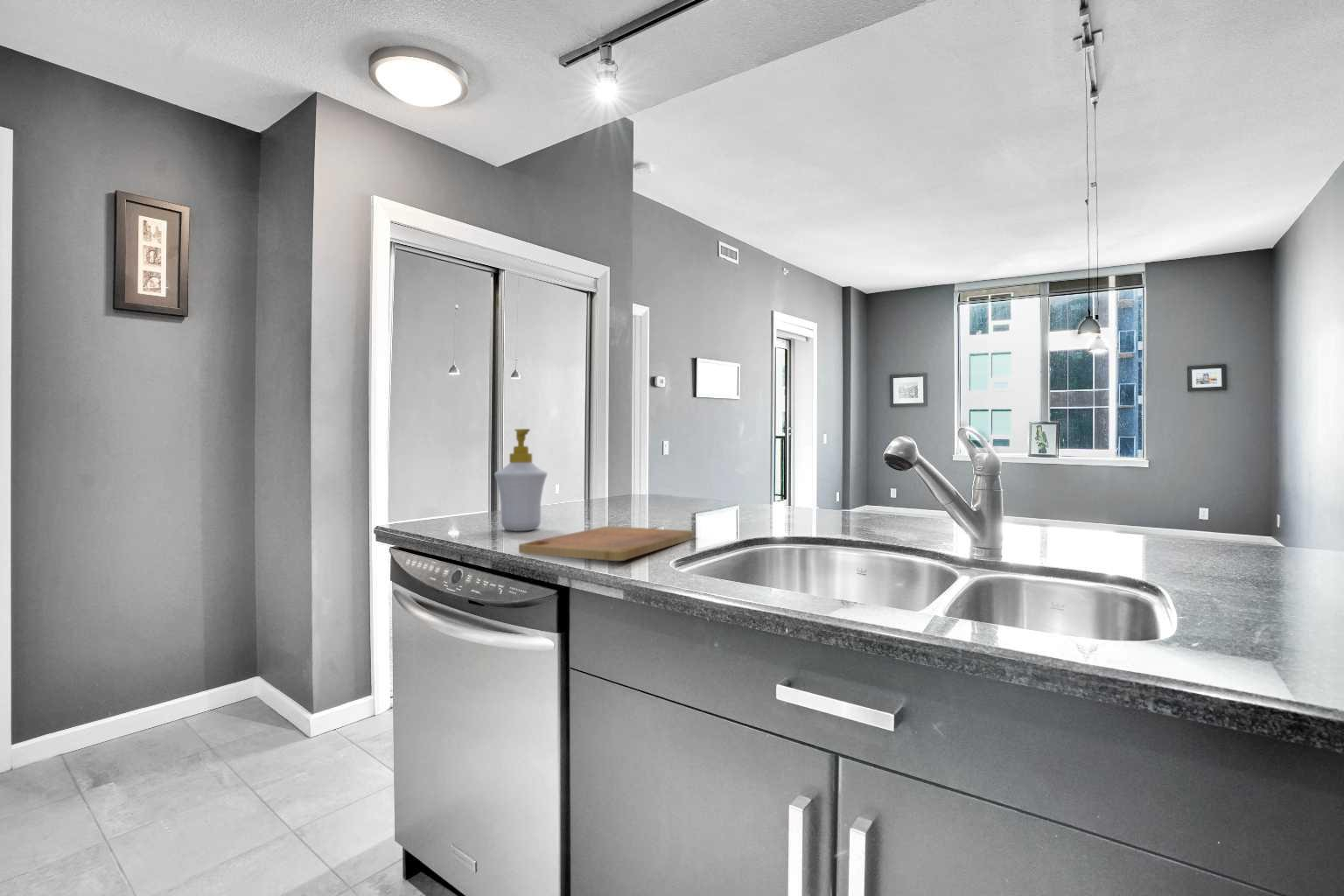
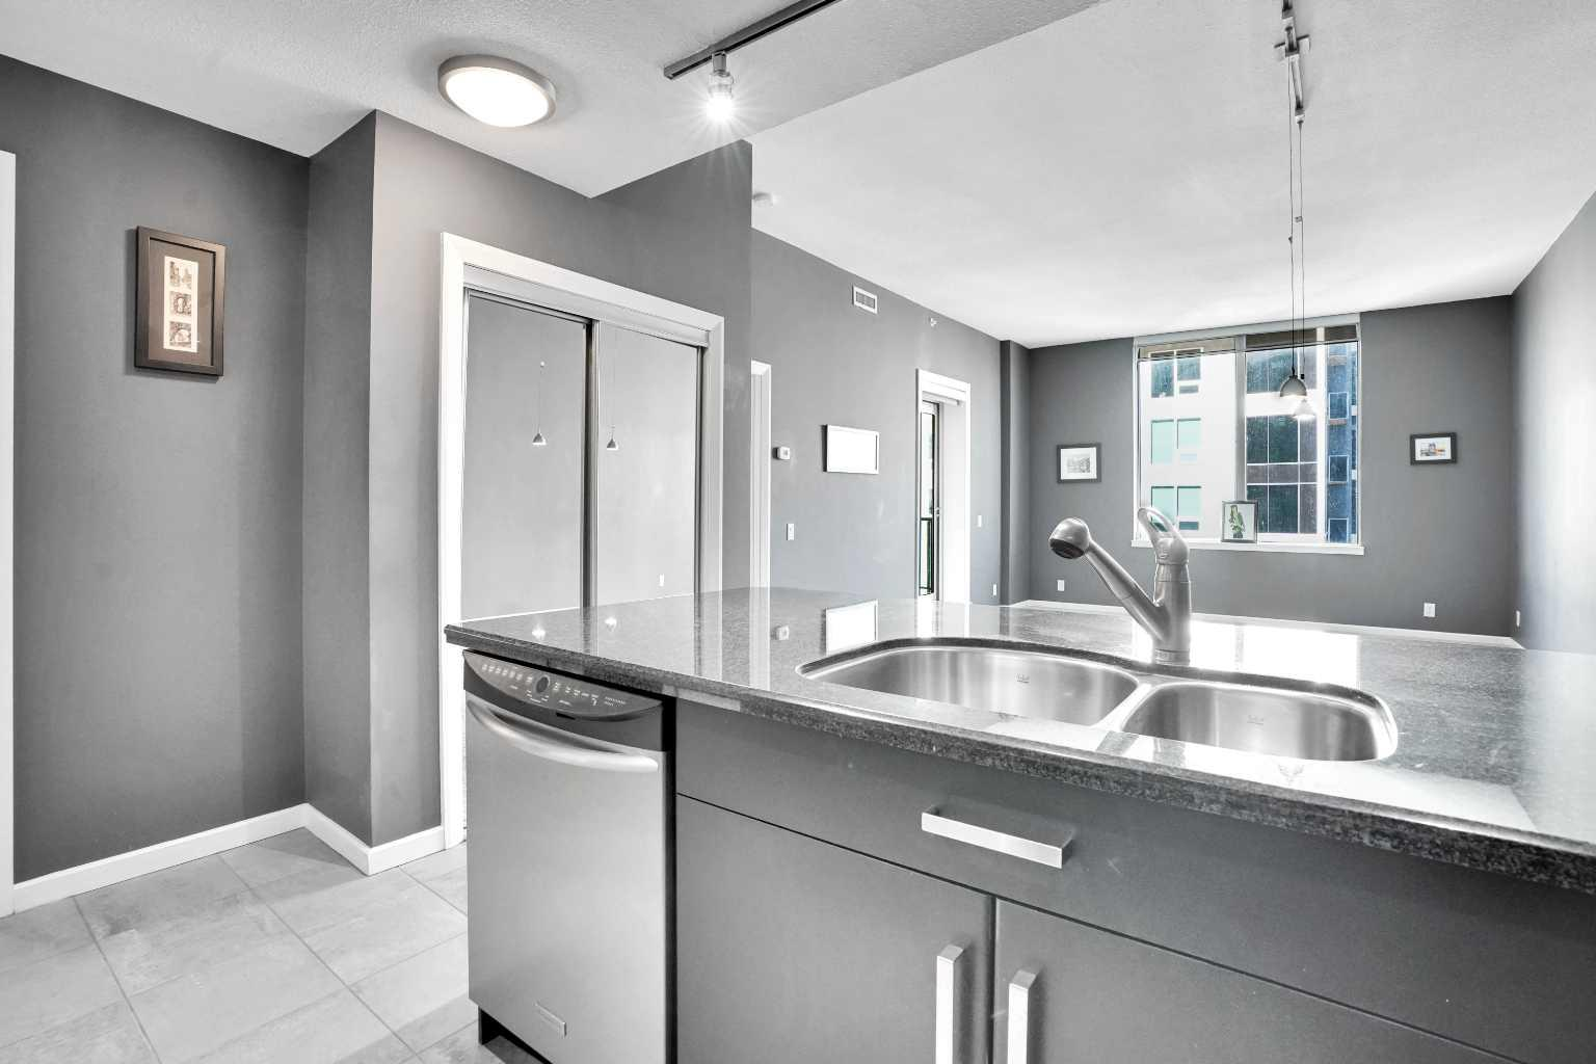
- soap bottle (521, 479)
- cutting board (612, 541)
